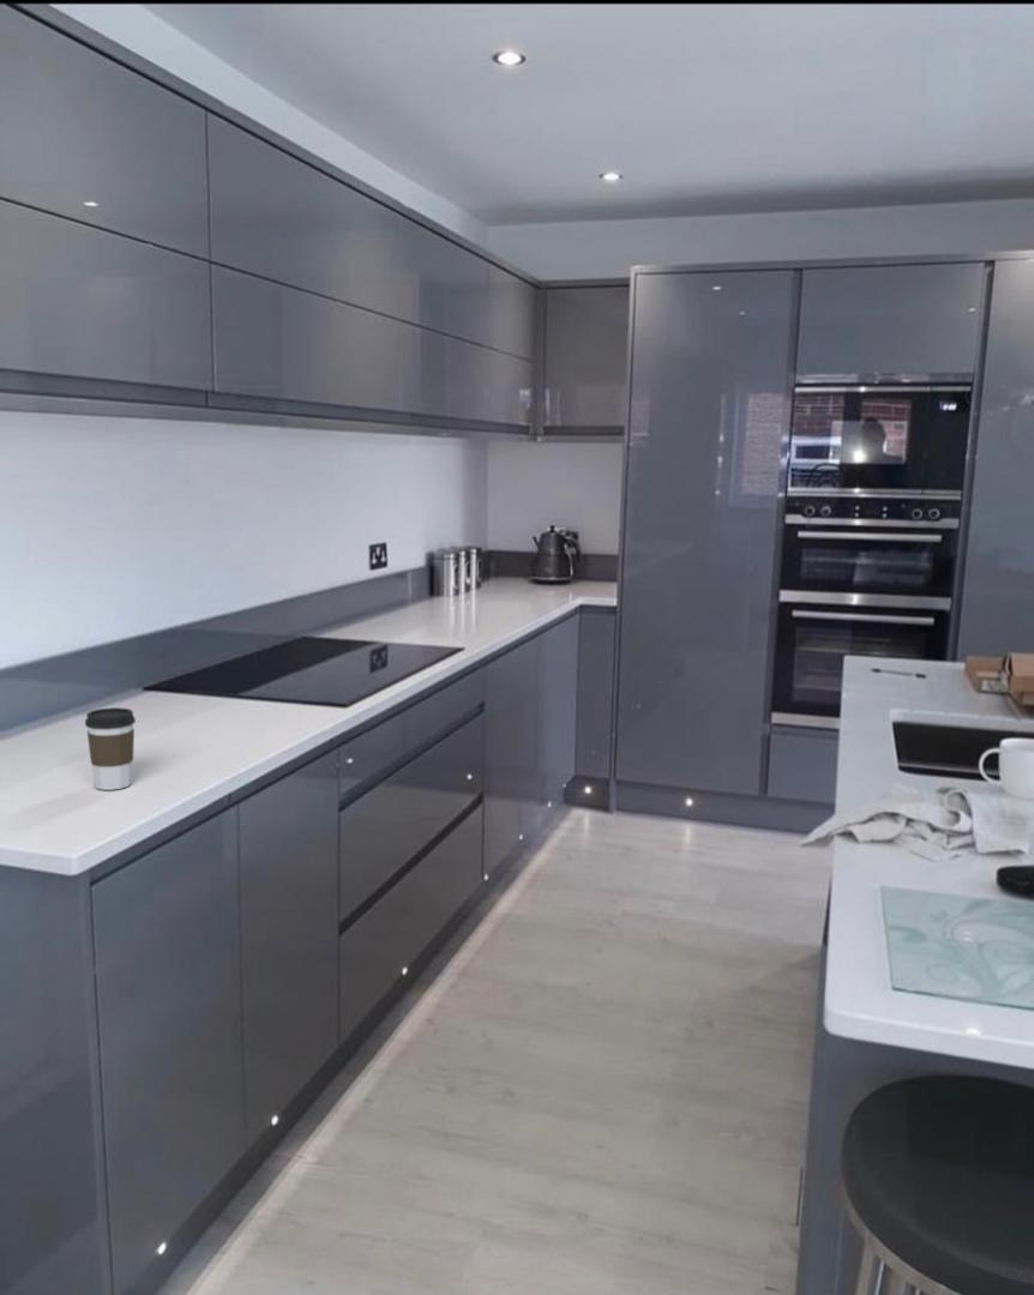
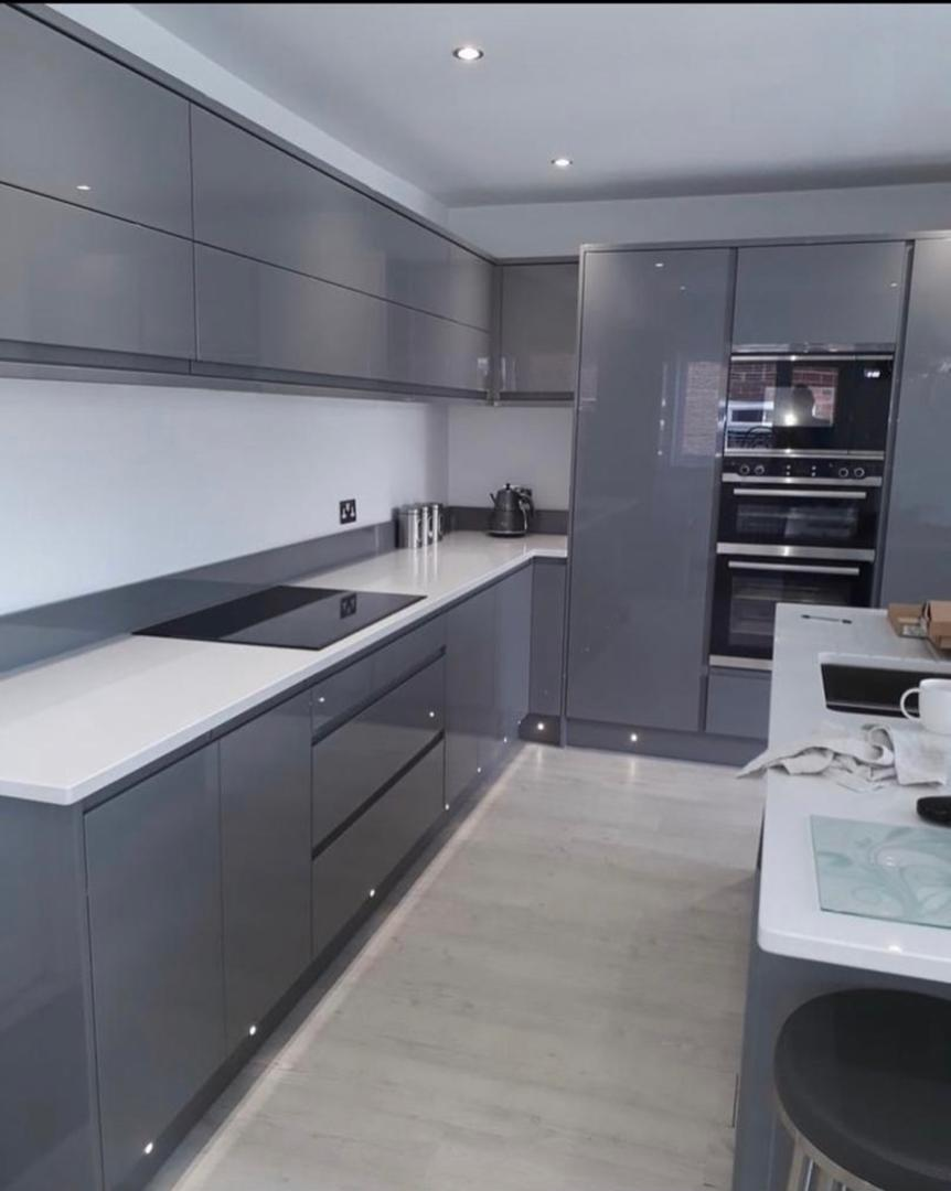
- coffee cup (112, 748)
